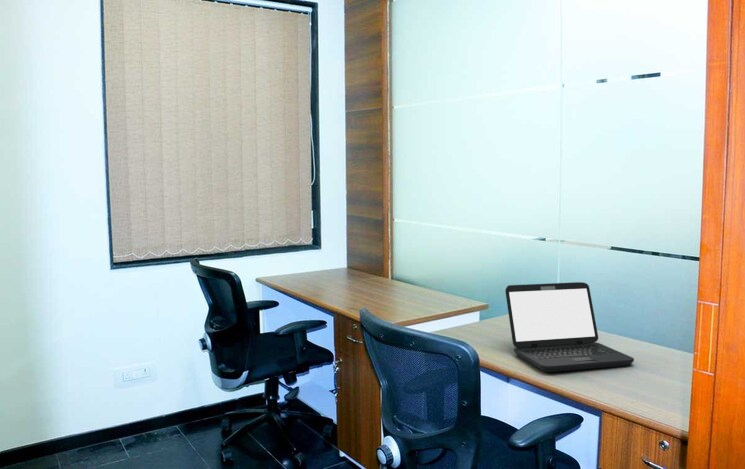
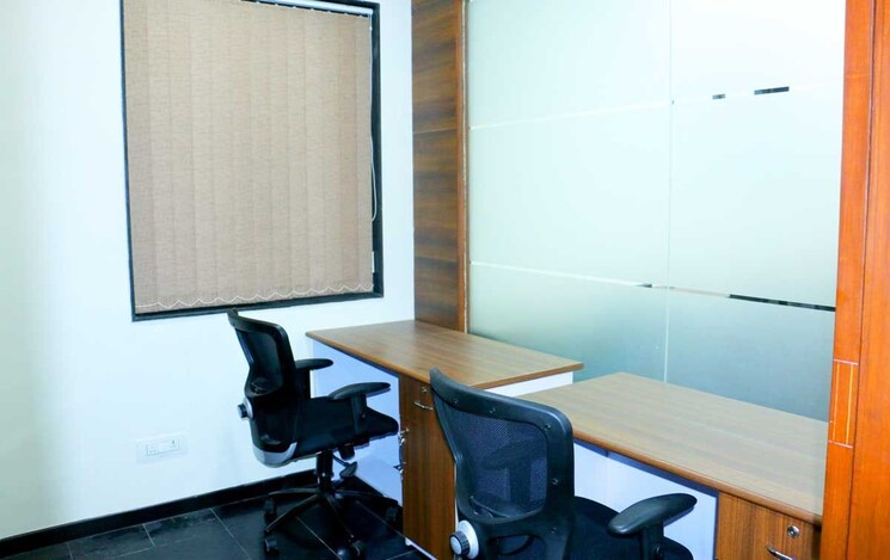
- laptop (567, 323)
